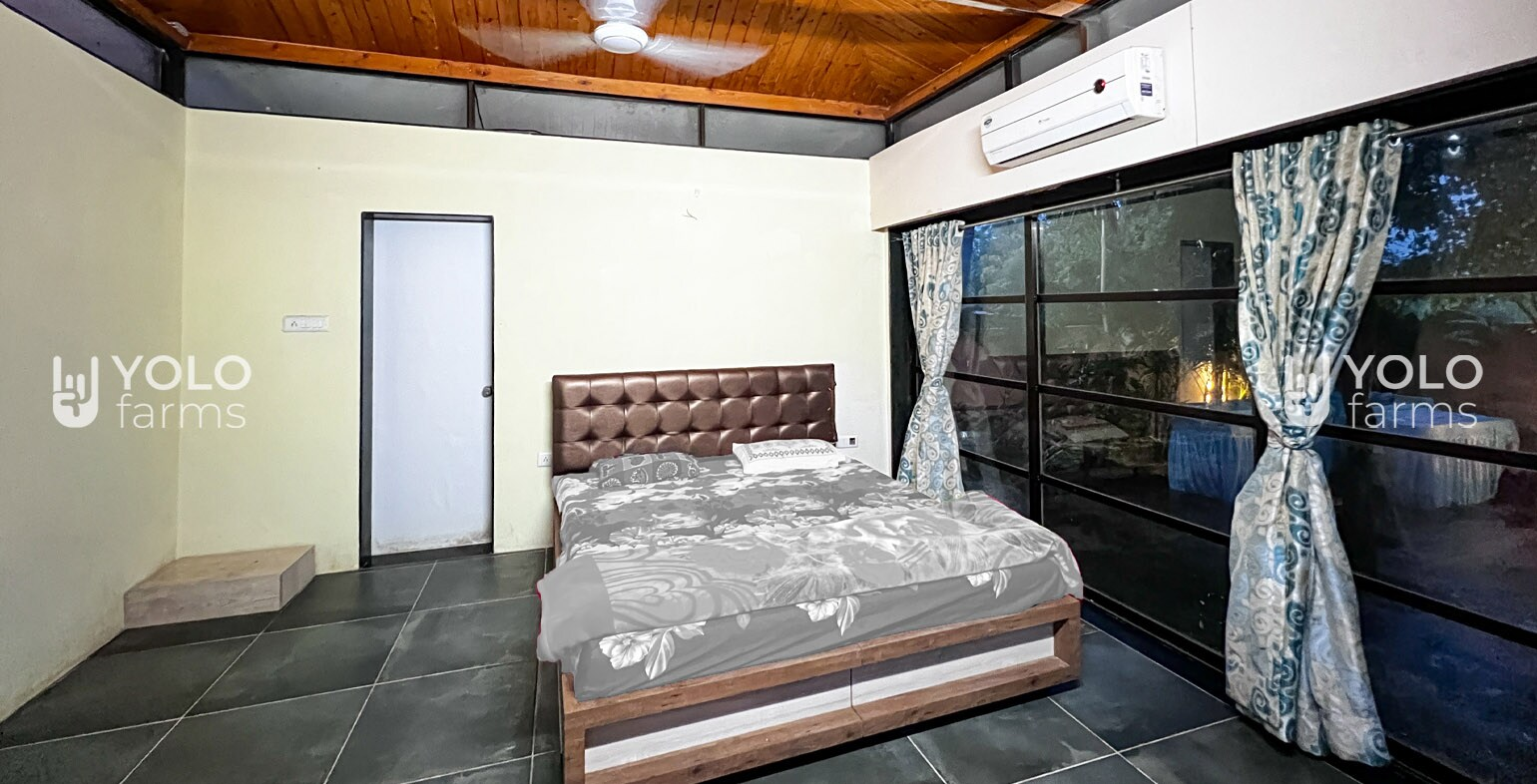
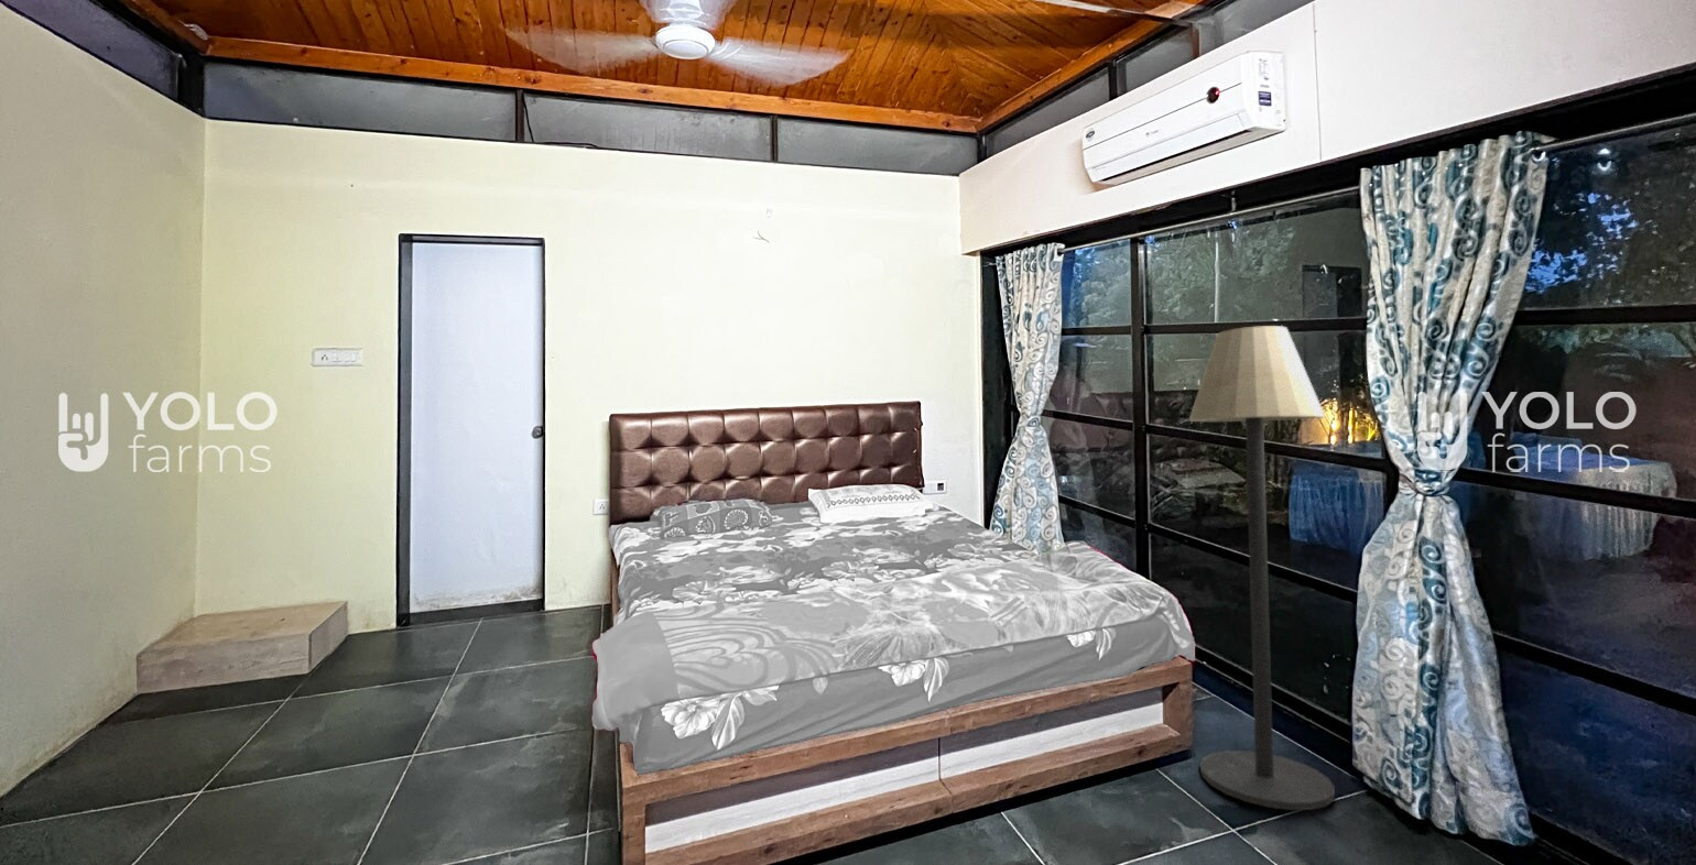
+ floor lamp (1258, 554)
